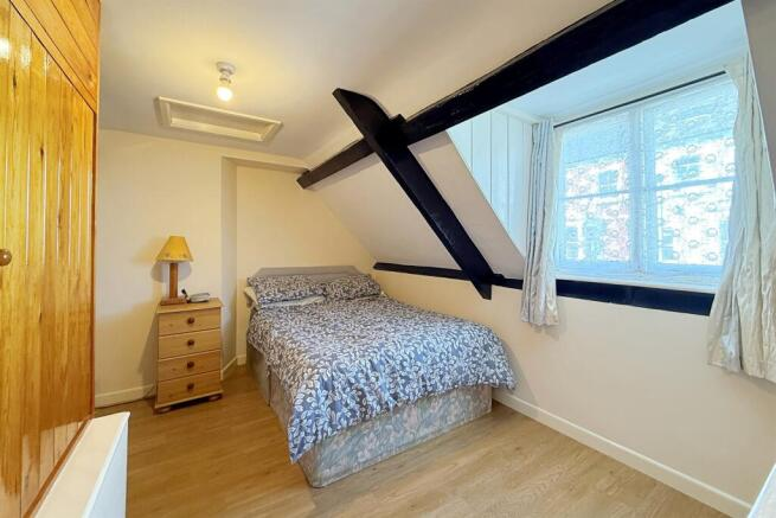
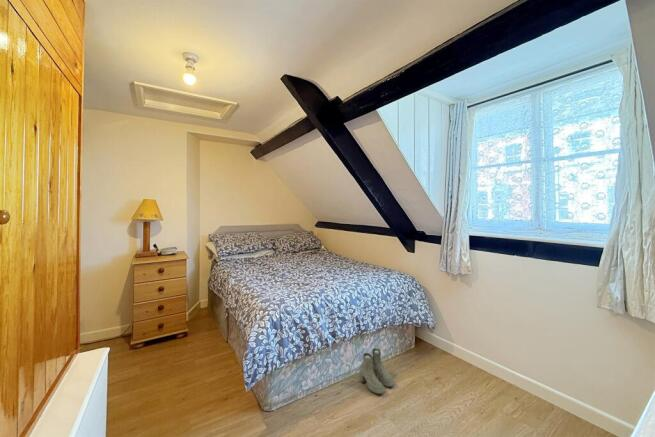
+ boots (376, 369)
